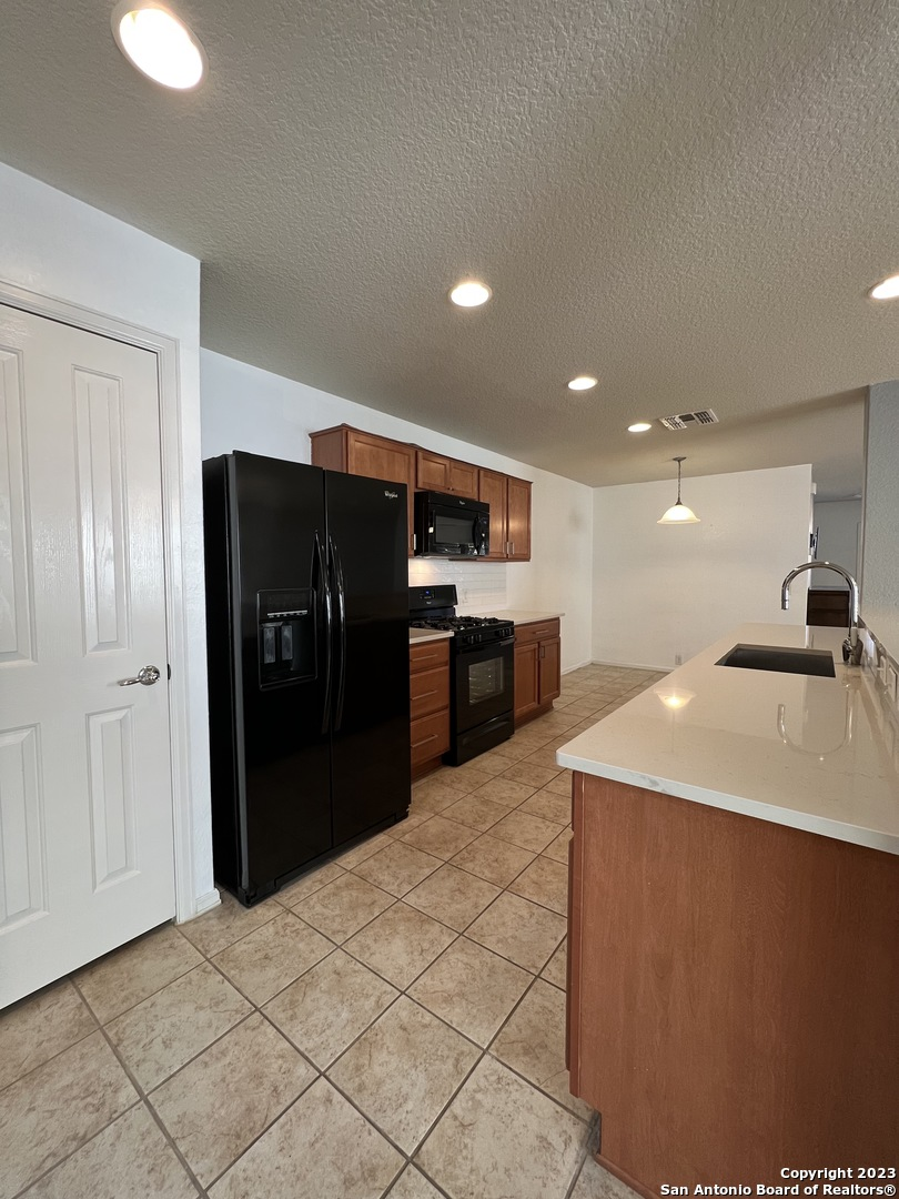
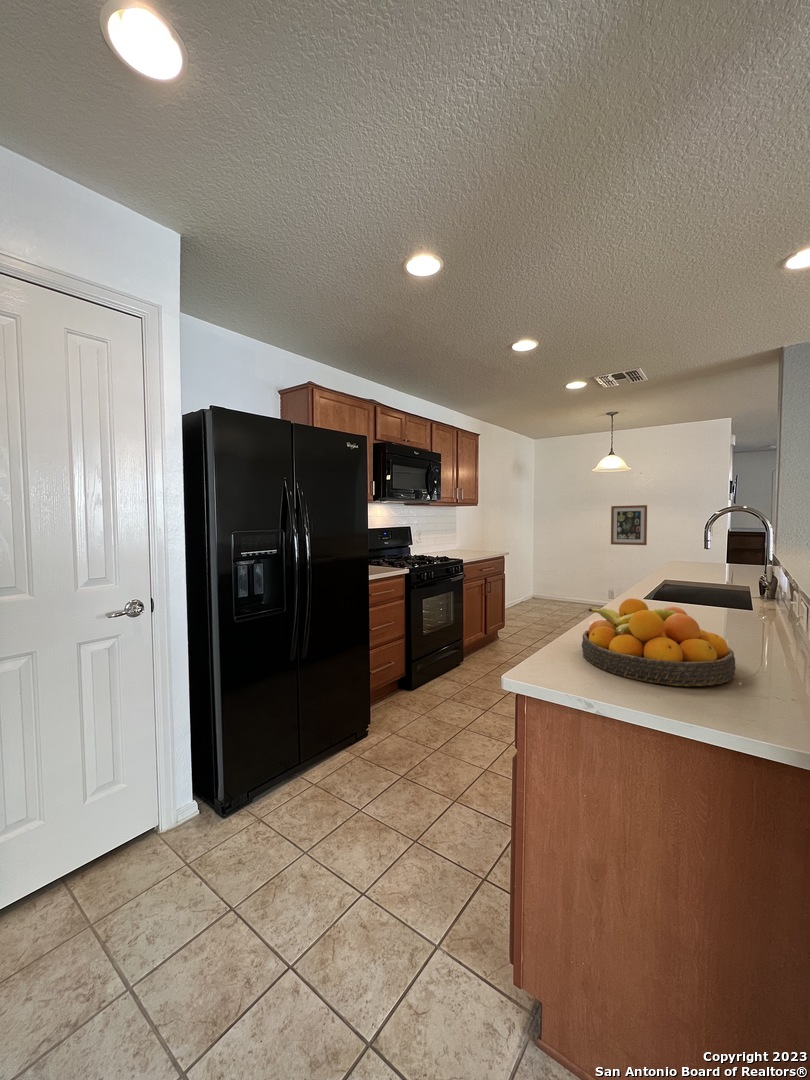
+ wall art (628, 525)
+ fruit bowl (652, 633)
